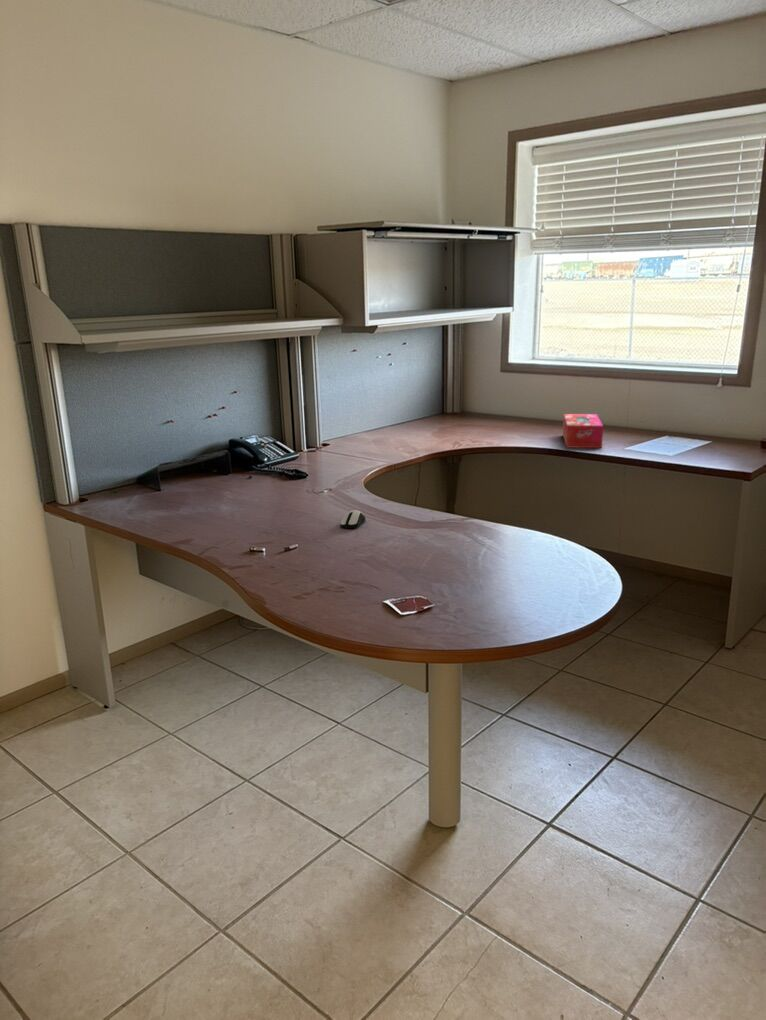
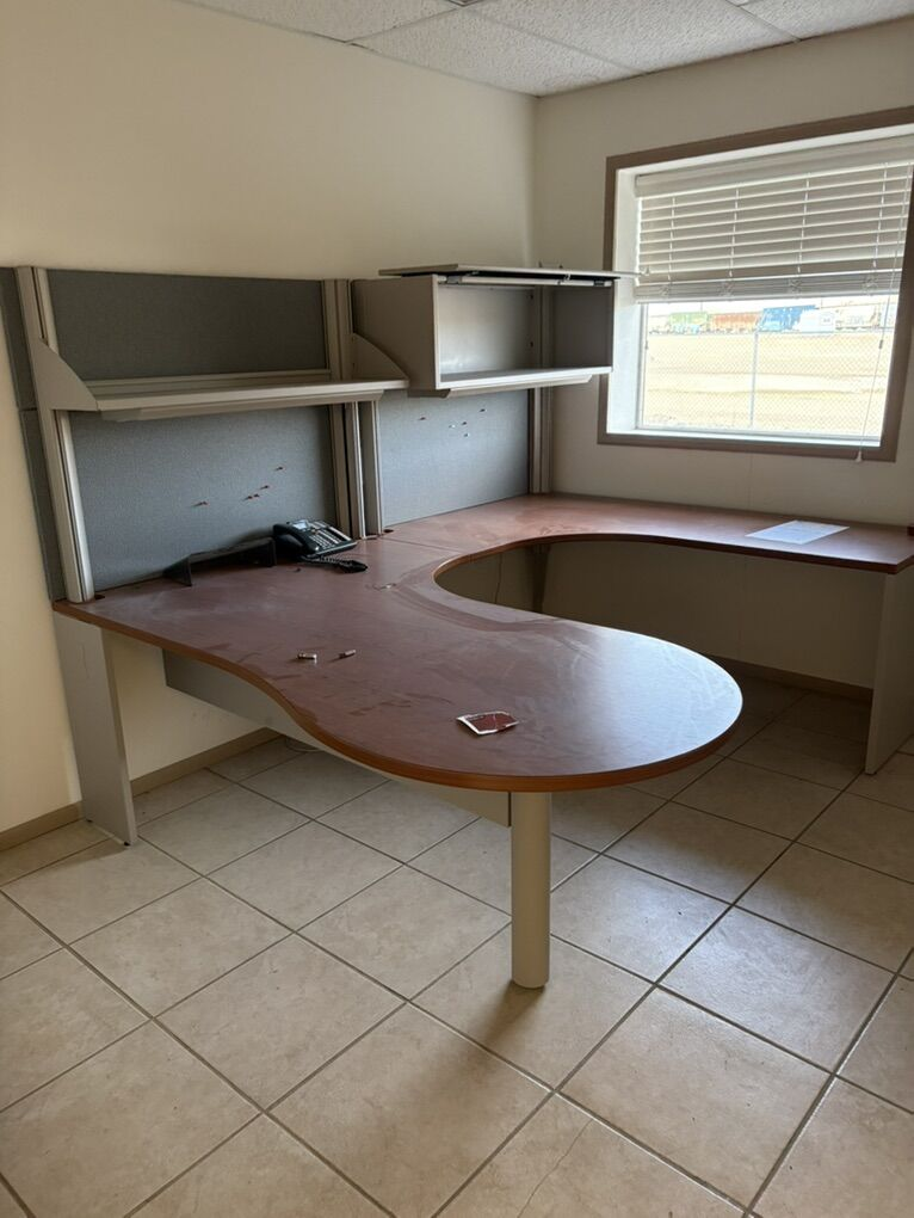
- computer mouse (353, 517)
- tissue box (582, 430)
